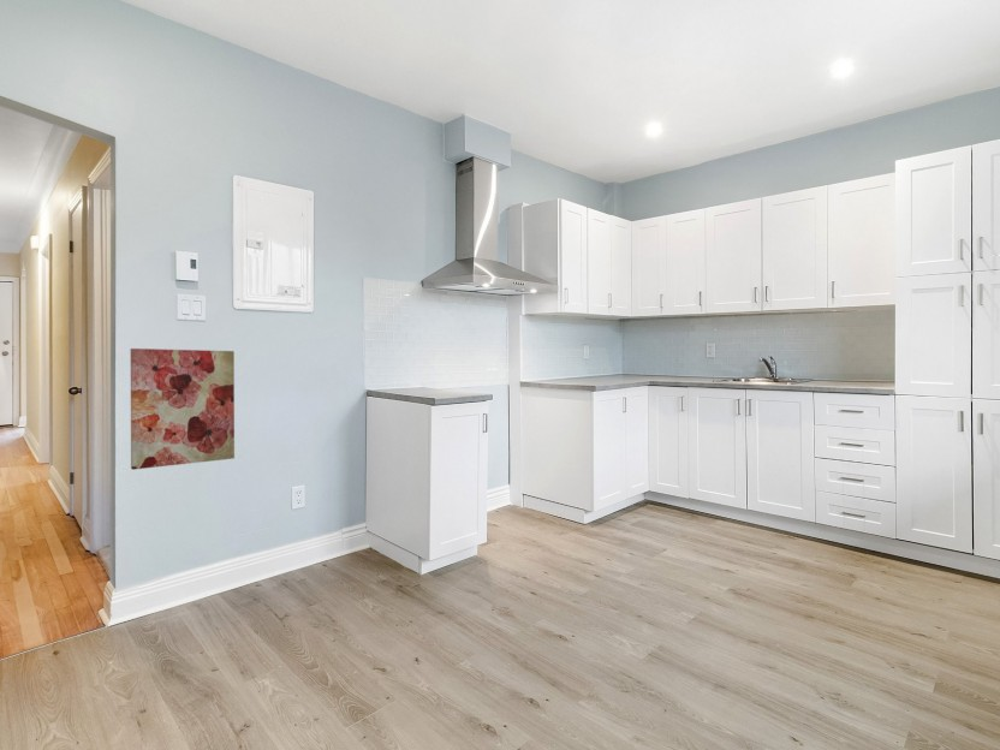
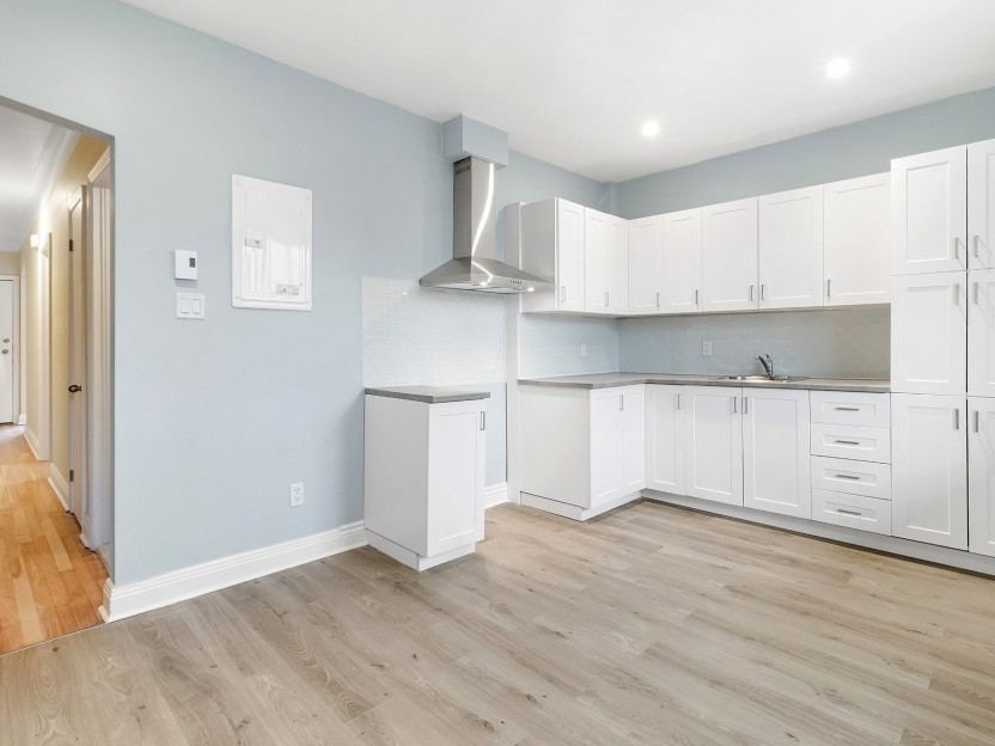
- wall art (185, 406)
